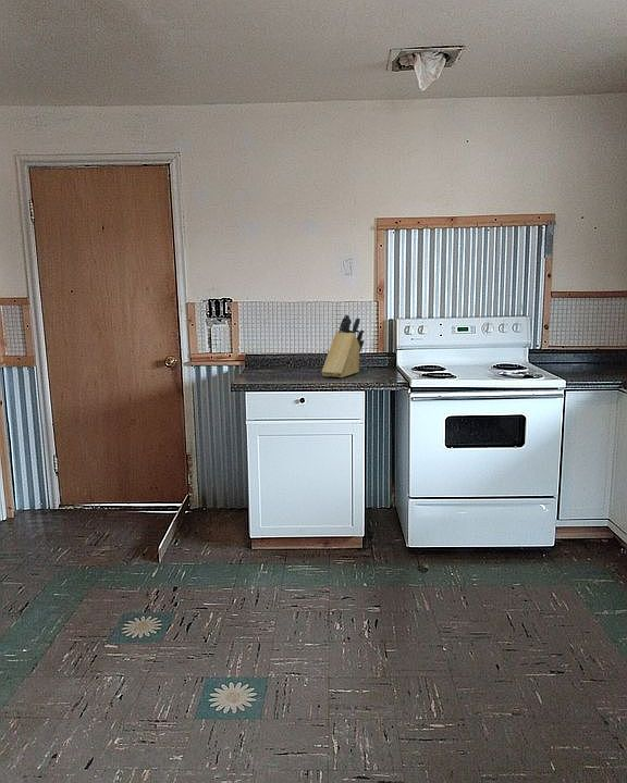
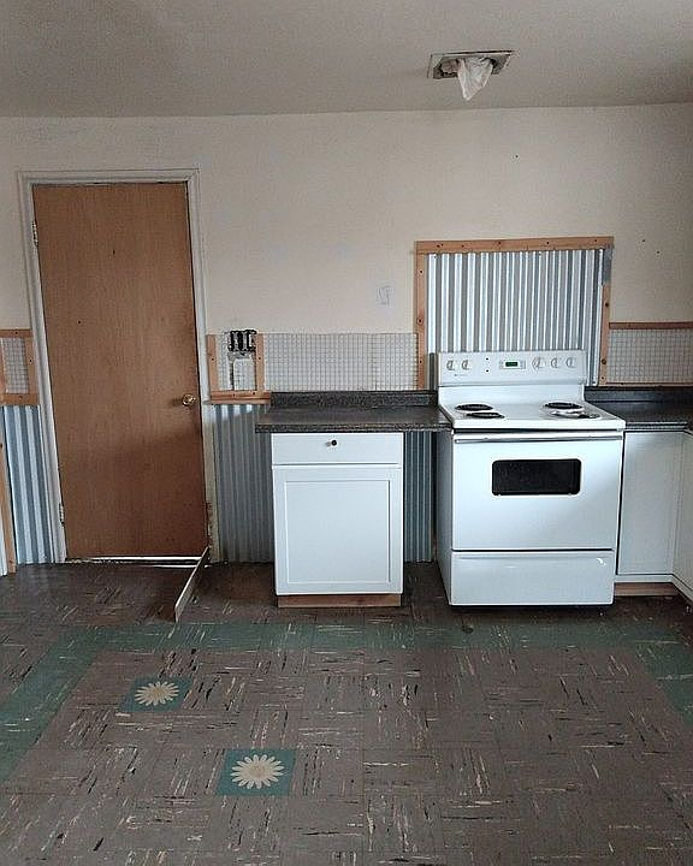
- knife block (344, 345)
